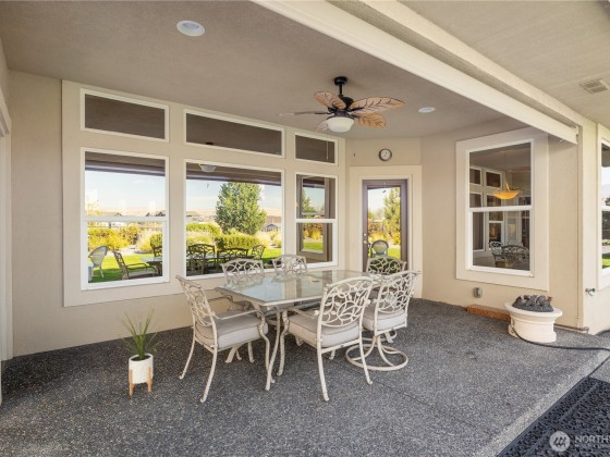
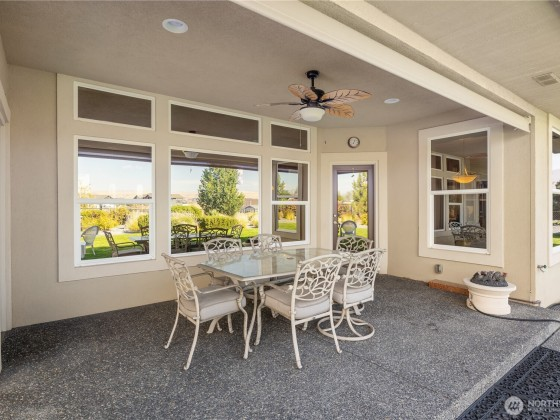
- house plant (141, 347)
